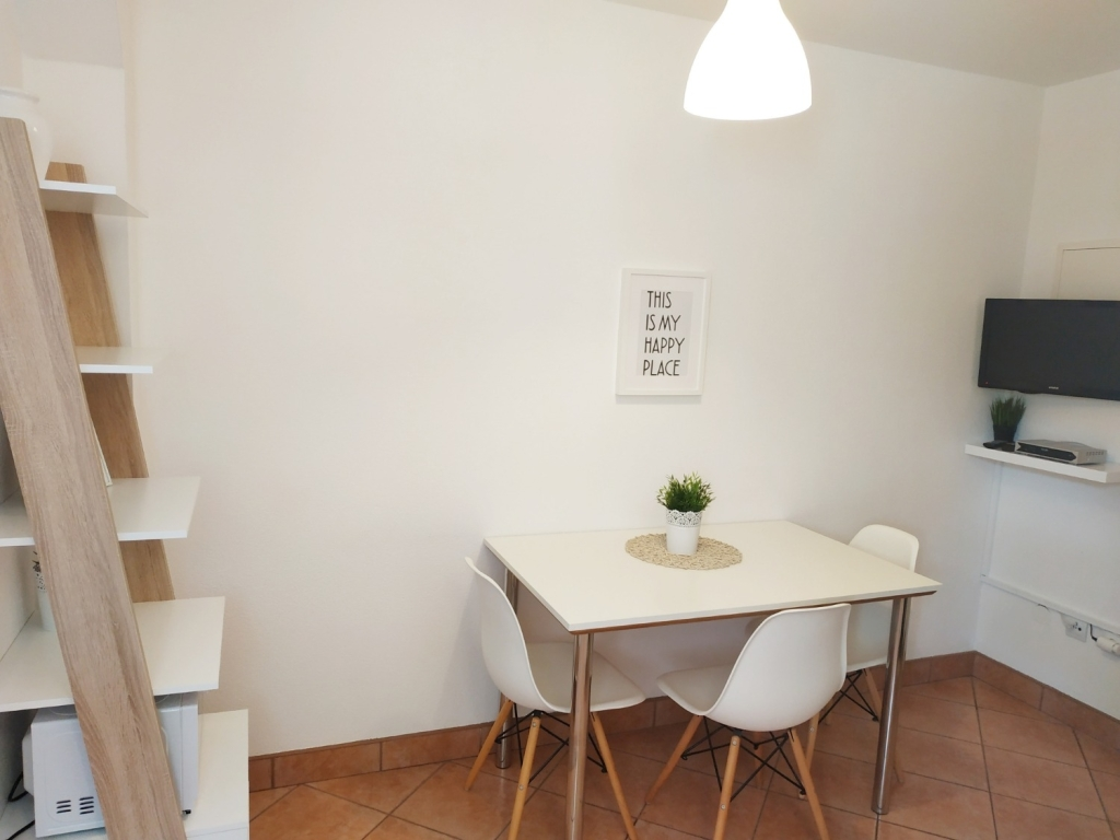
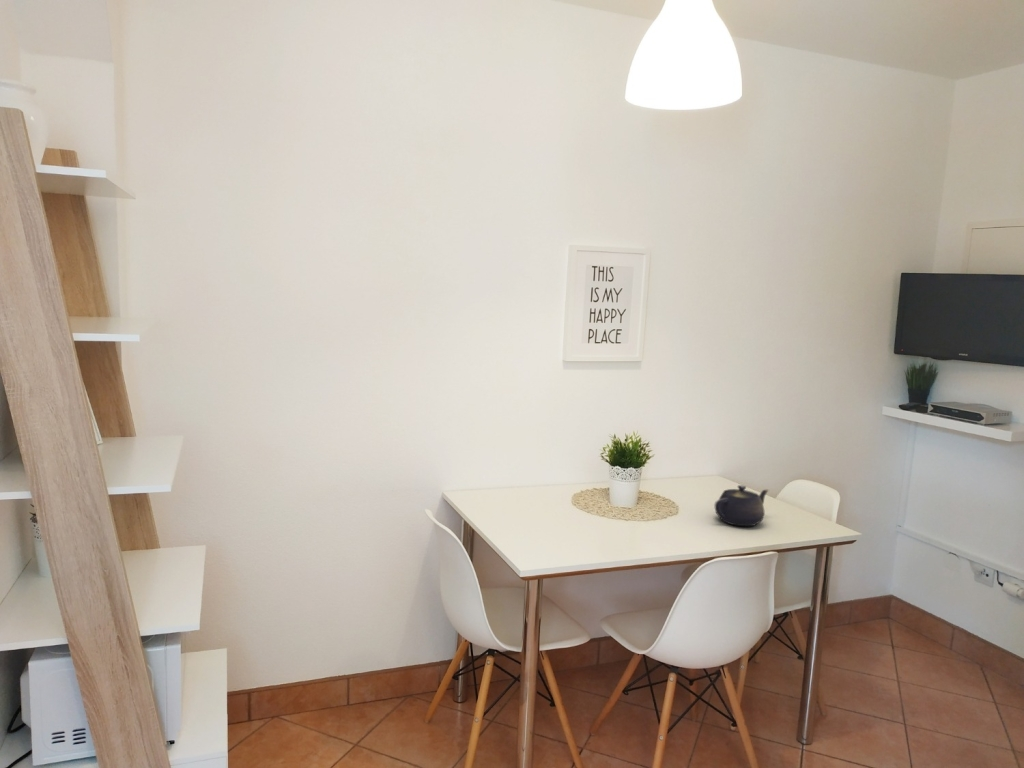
+ teapot (742, 503)
